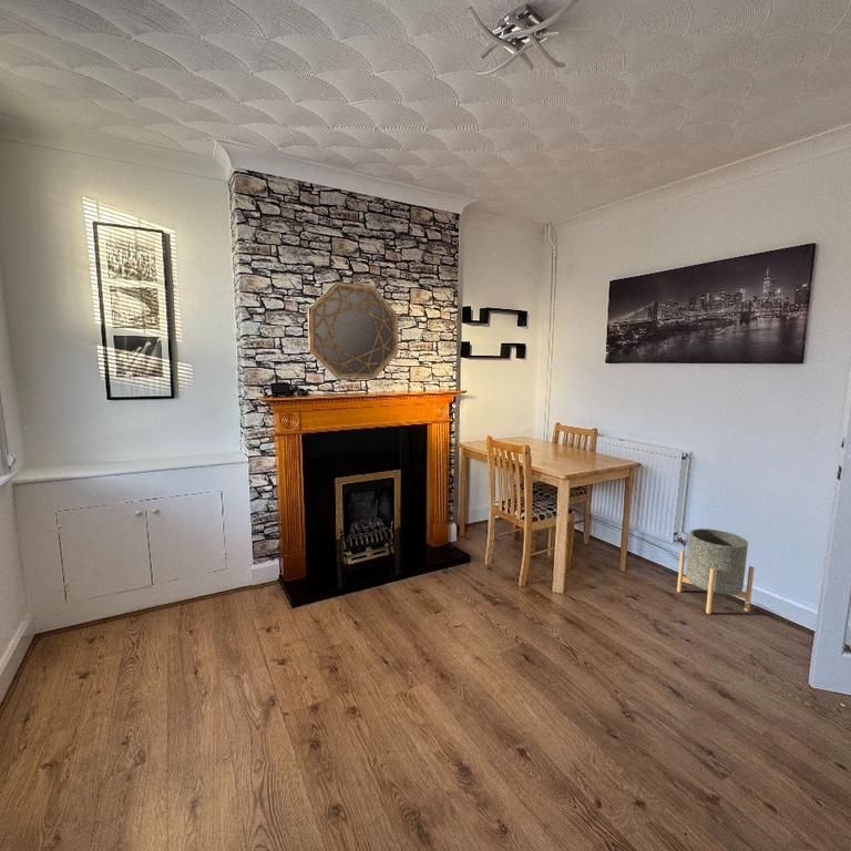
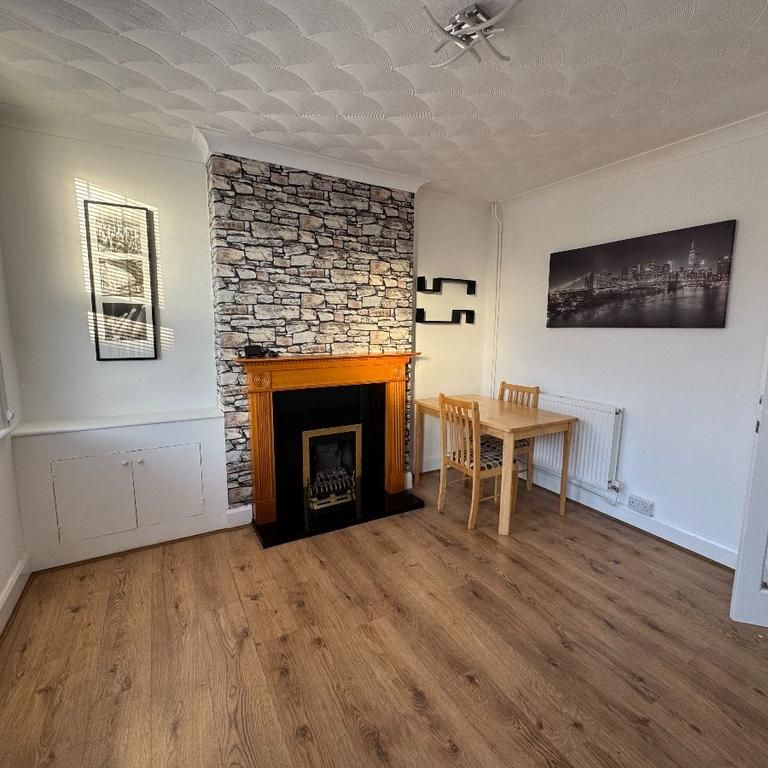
- home mirror (355, 332)
- planter (715, 568)
